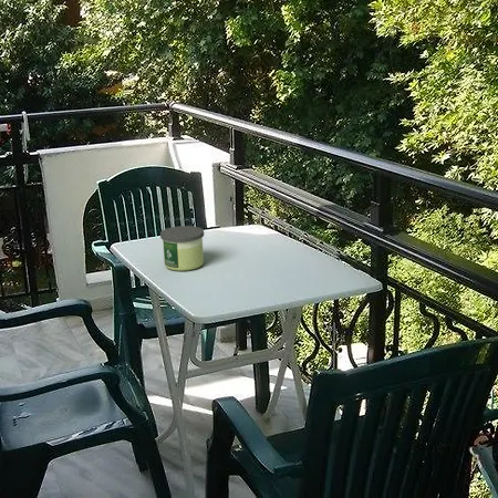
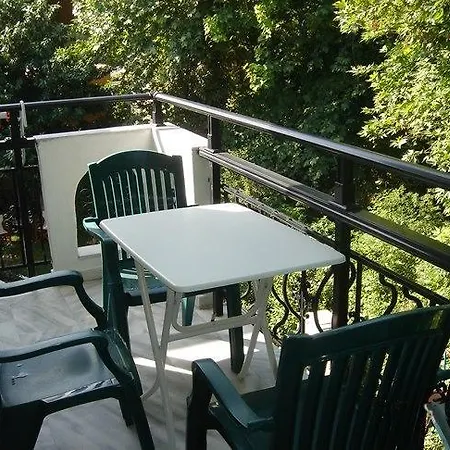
- candle (183, 248)
